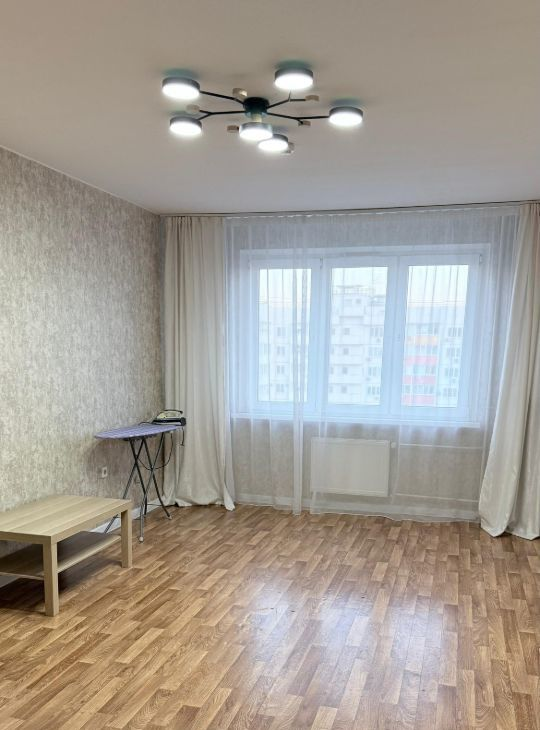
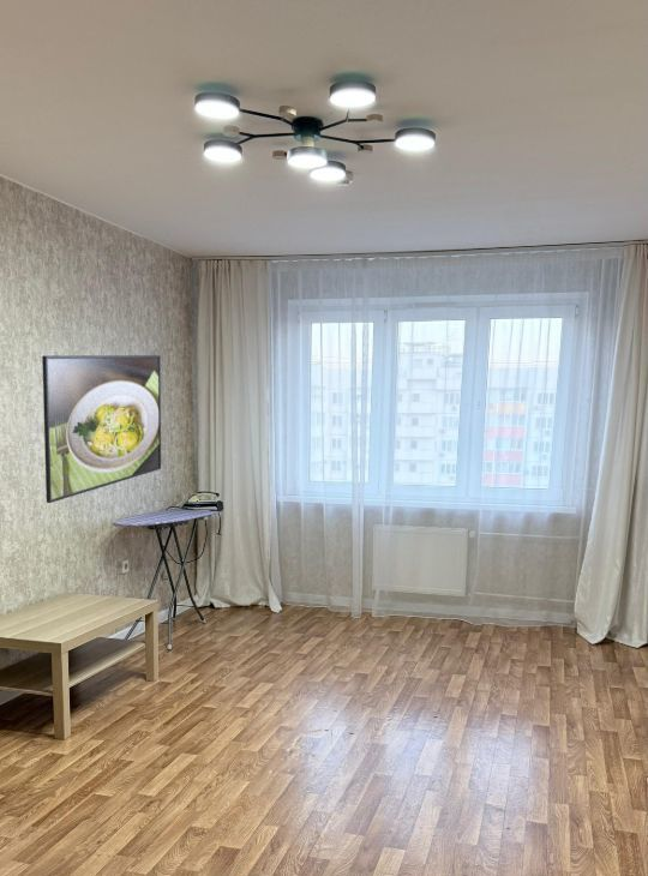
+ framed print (109, 420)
